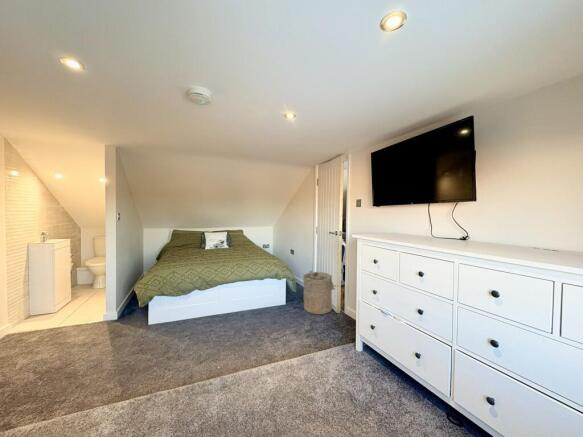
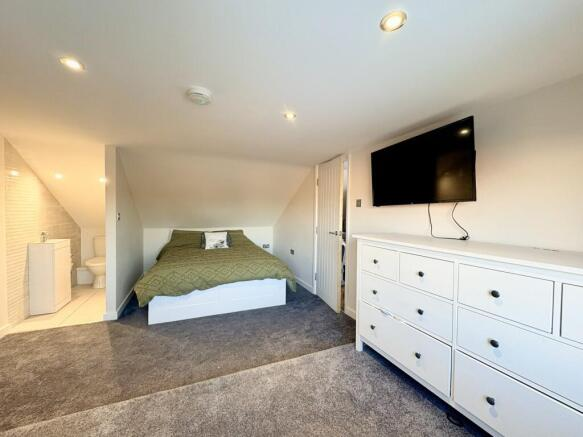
- laundry hamper (317, 289)
